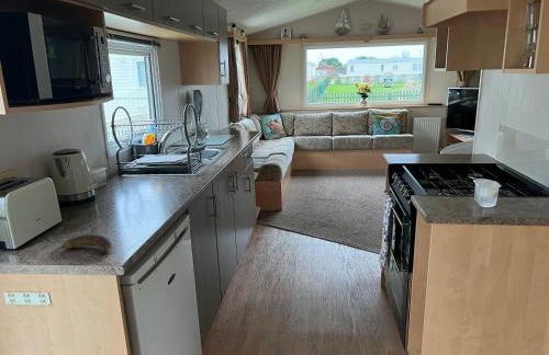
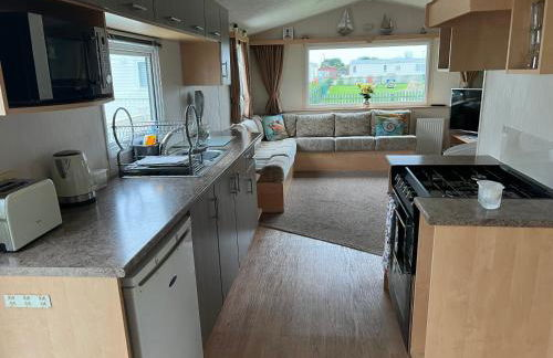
- banana (86, 243)
